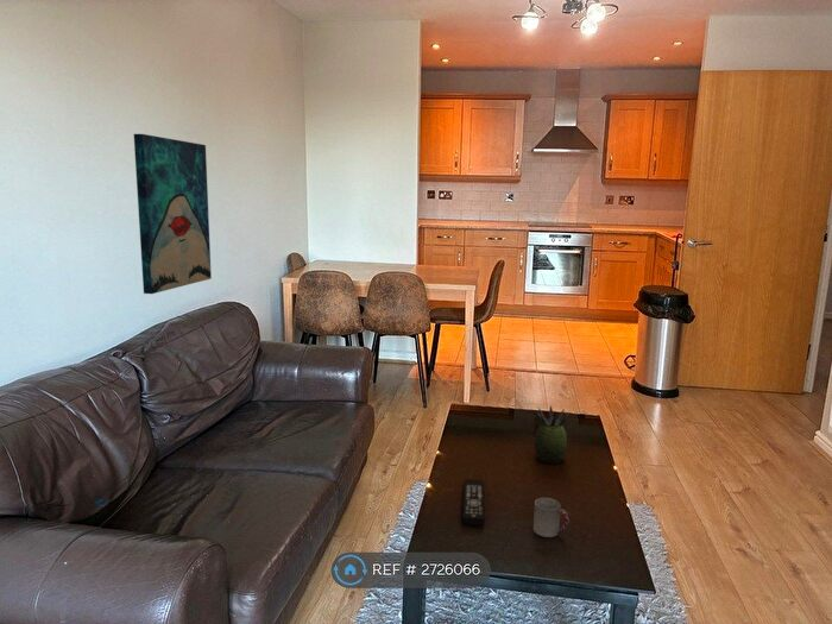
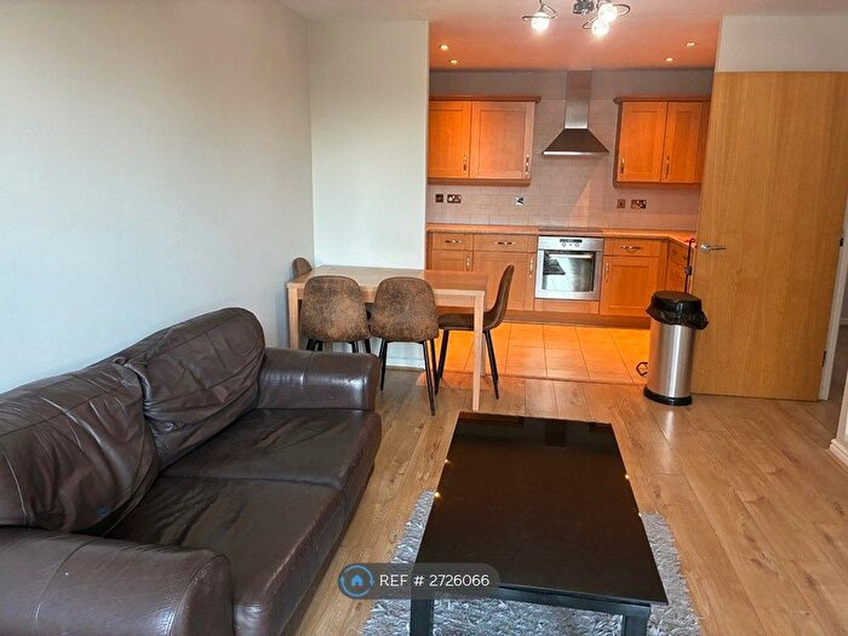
- cup (551, 518)
- remote control (473, 500)
- succulent plant (550, 434)
- wall art (176, 214)
